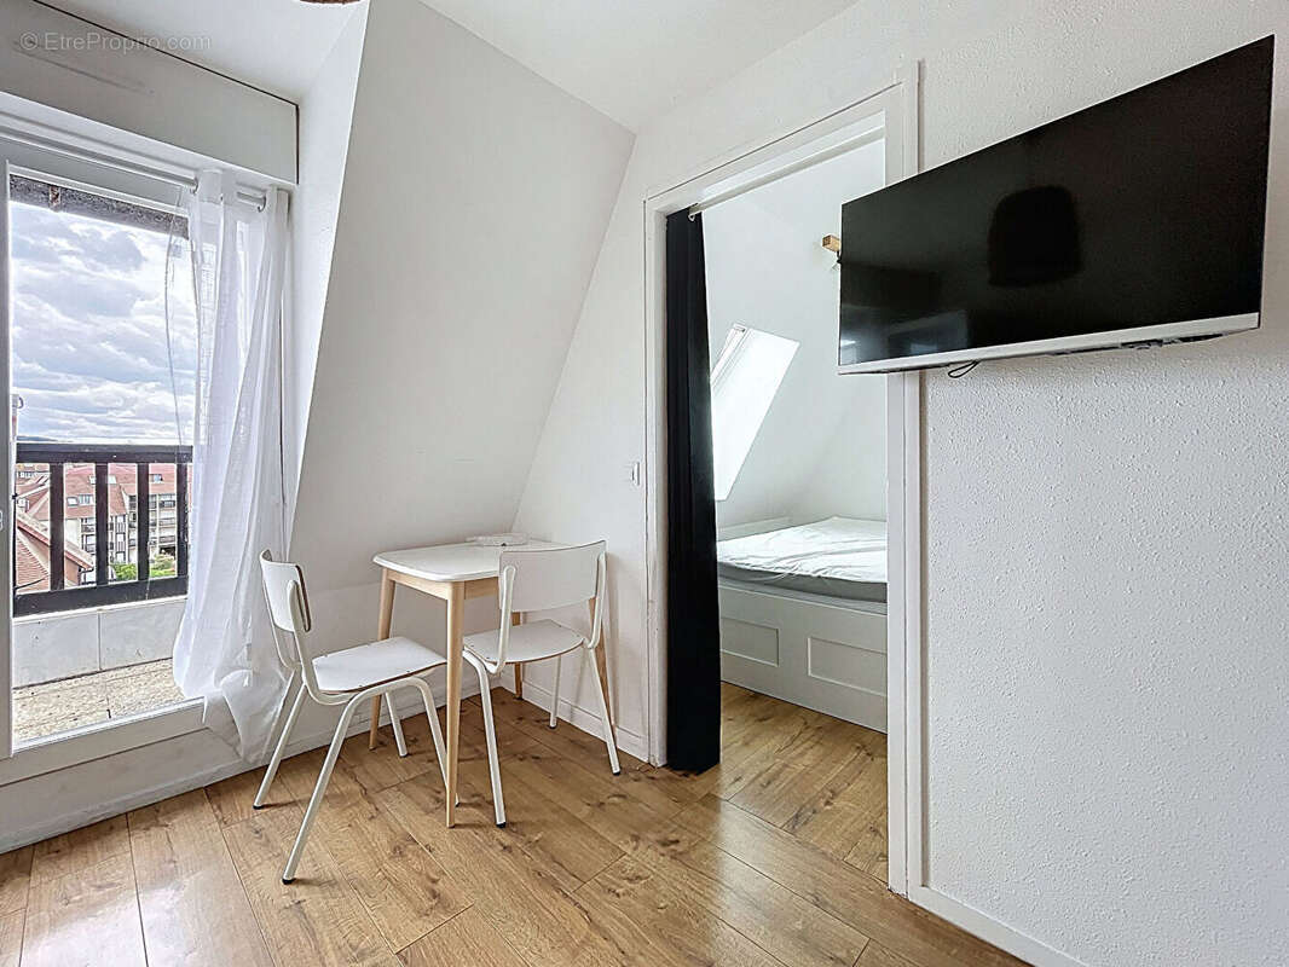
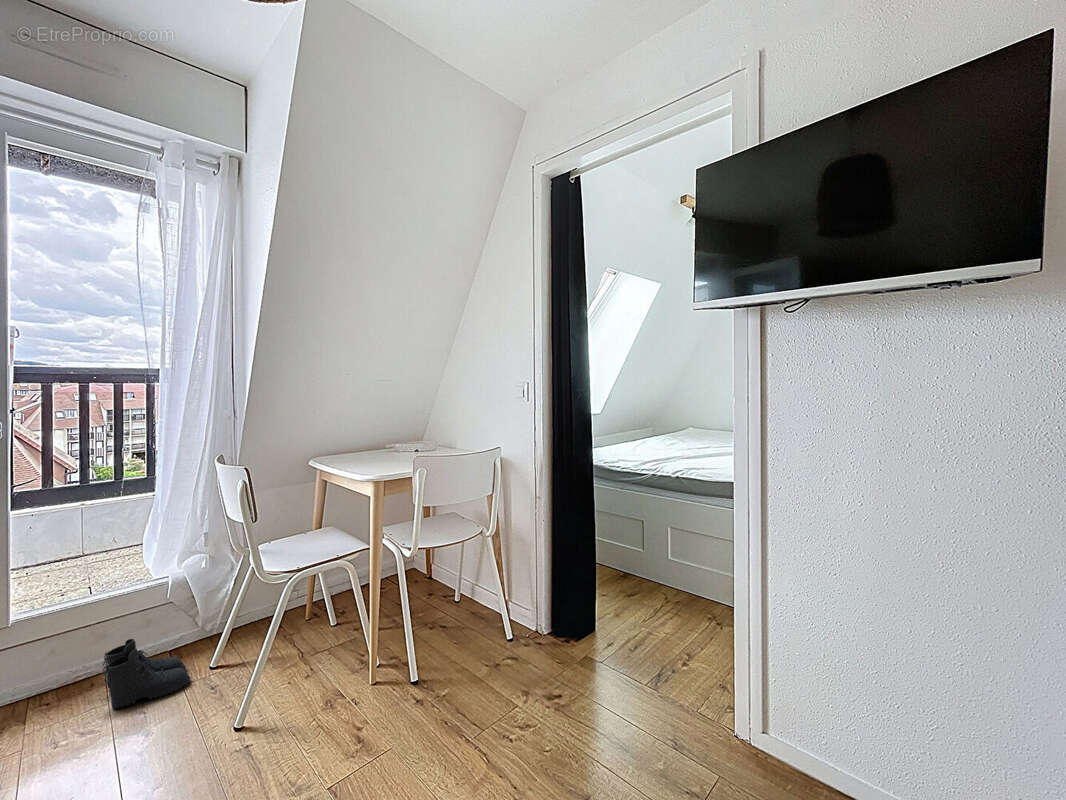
+ boots (147, 664)
